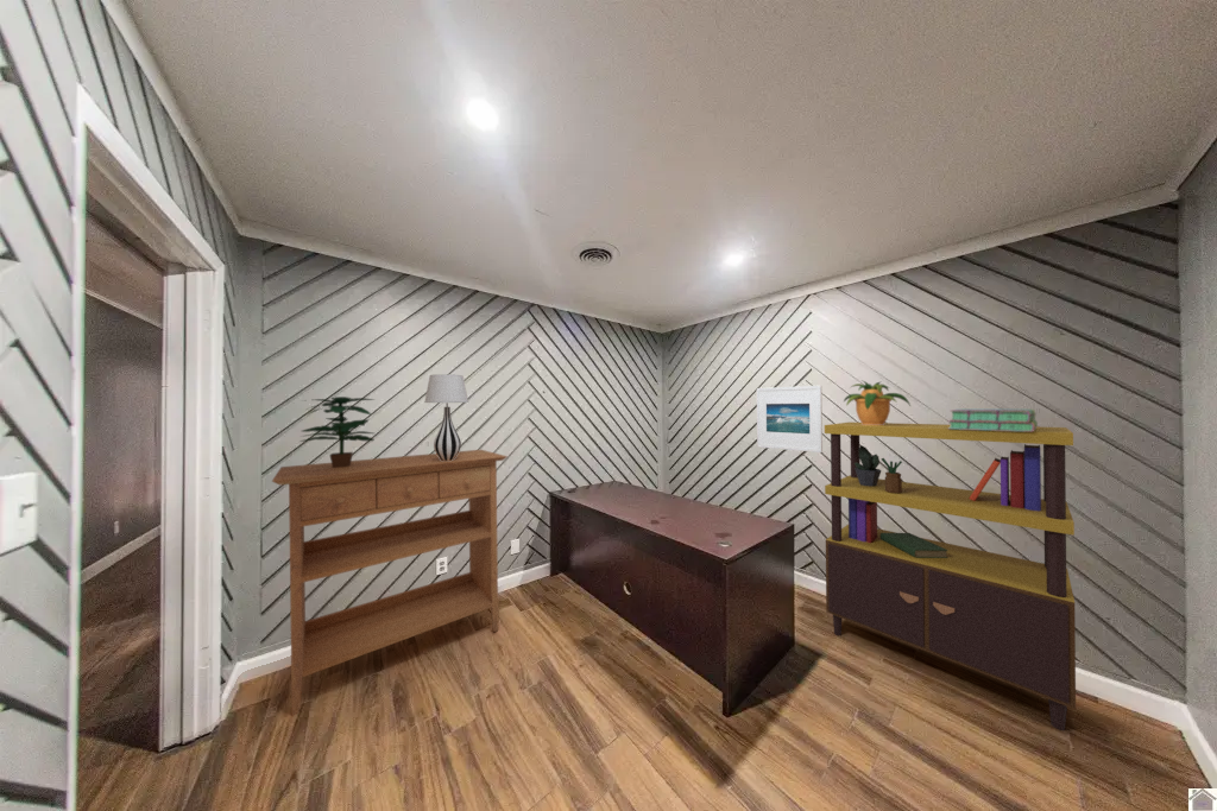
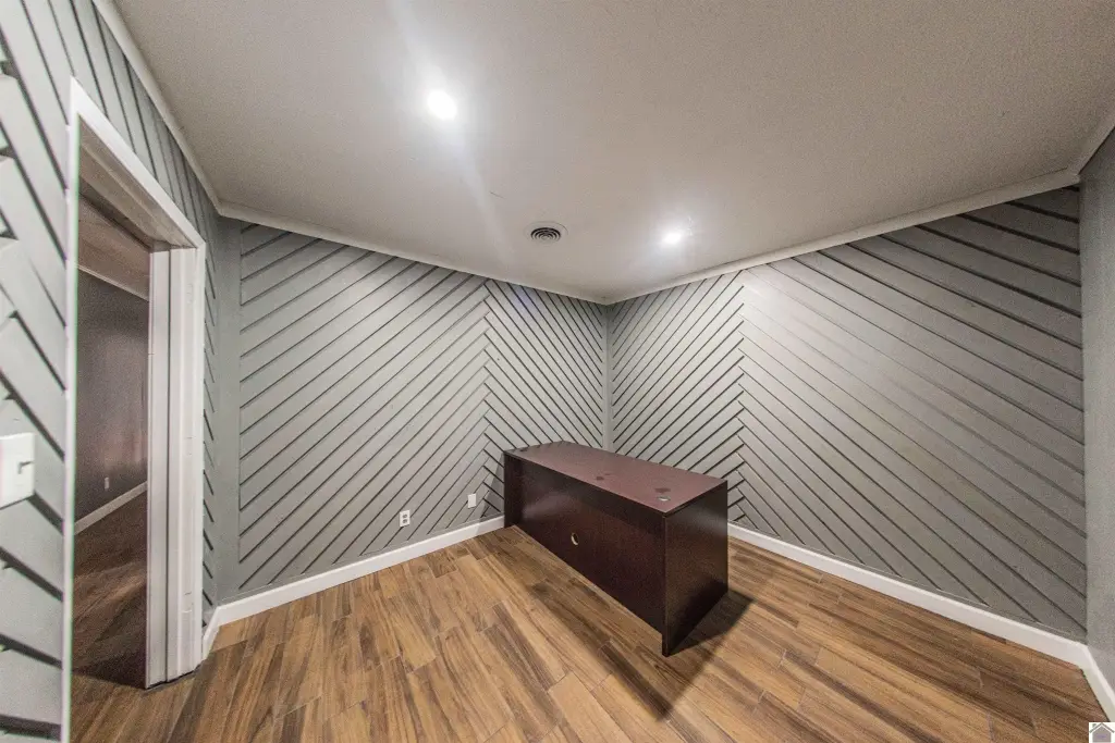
- stack of books (992, 418)
- potted plant (869, 401)
- table lamp (447, 417)
- bookcase (933, 541)
- console table (403, 555)
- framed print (787, 418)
- potted plant (339, 431)
